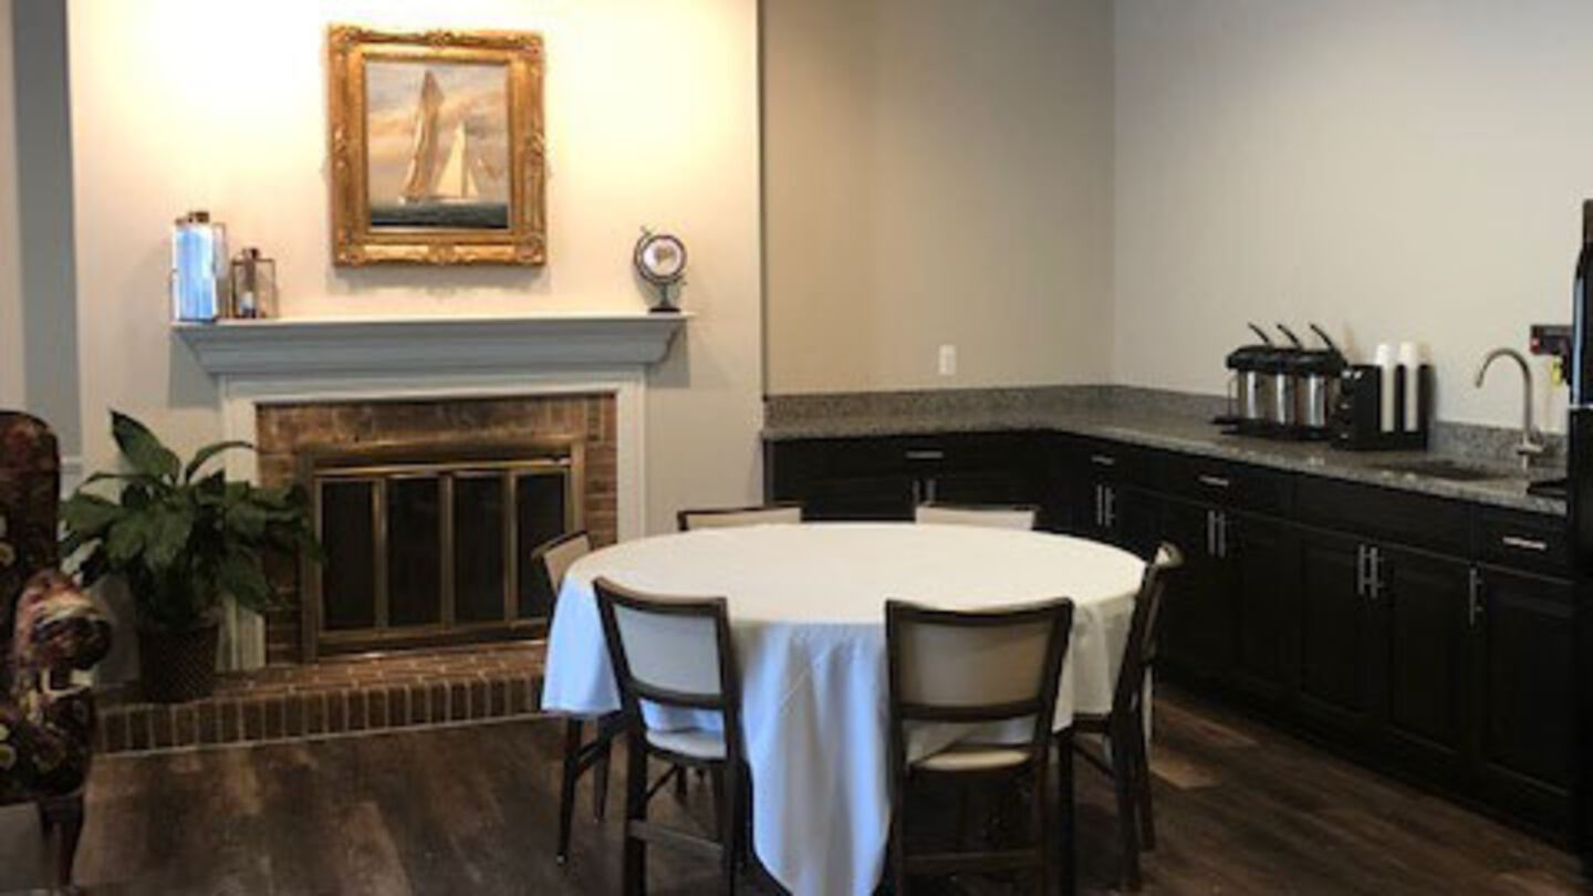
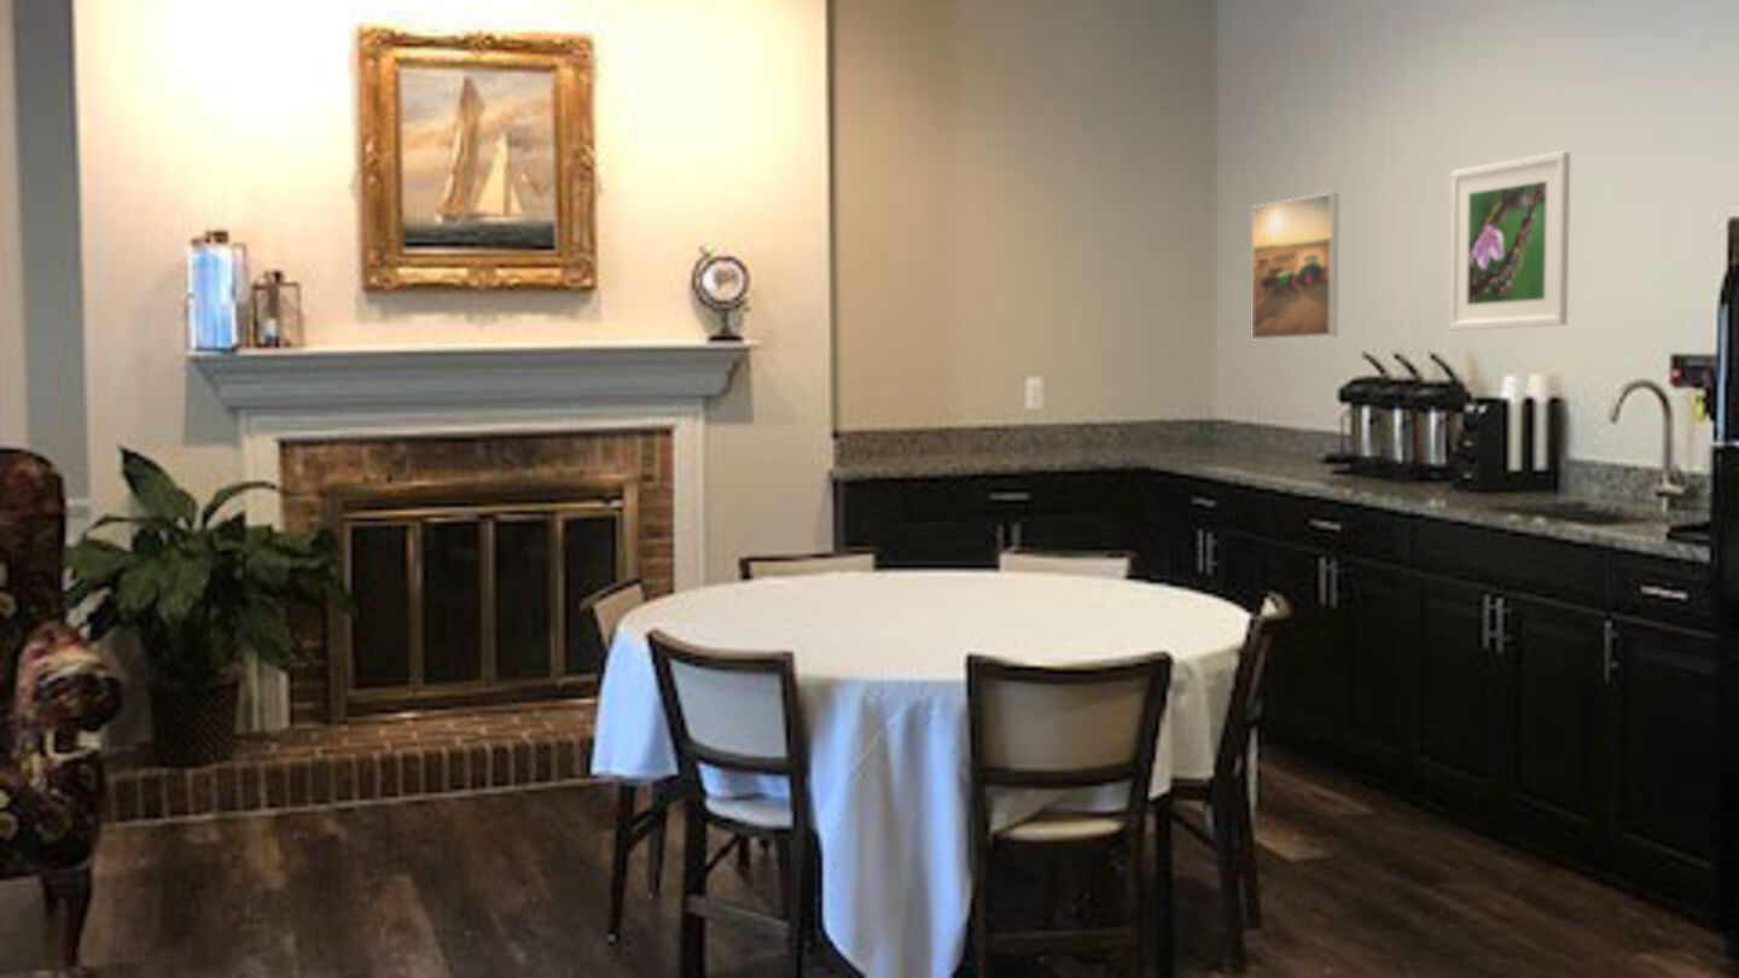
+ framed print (1507, 244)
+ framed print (1293, 268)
